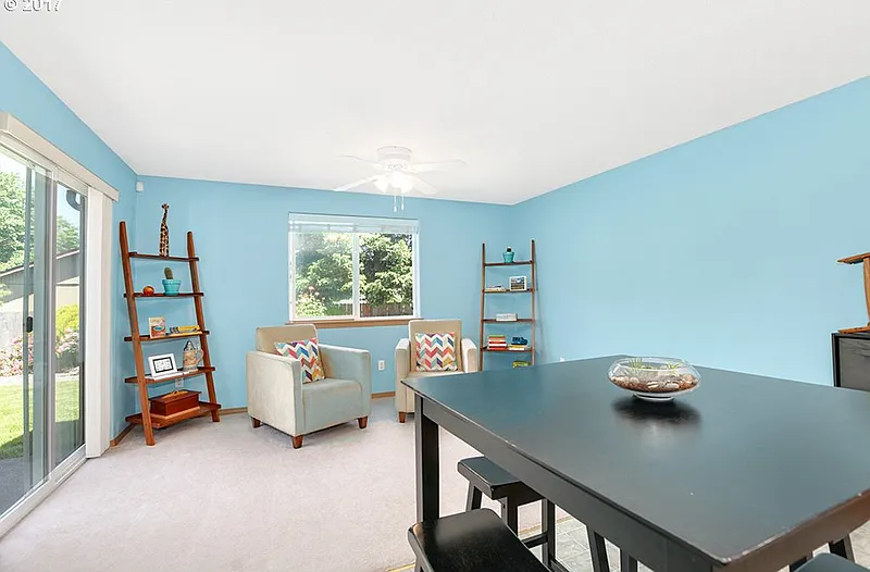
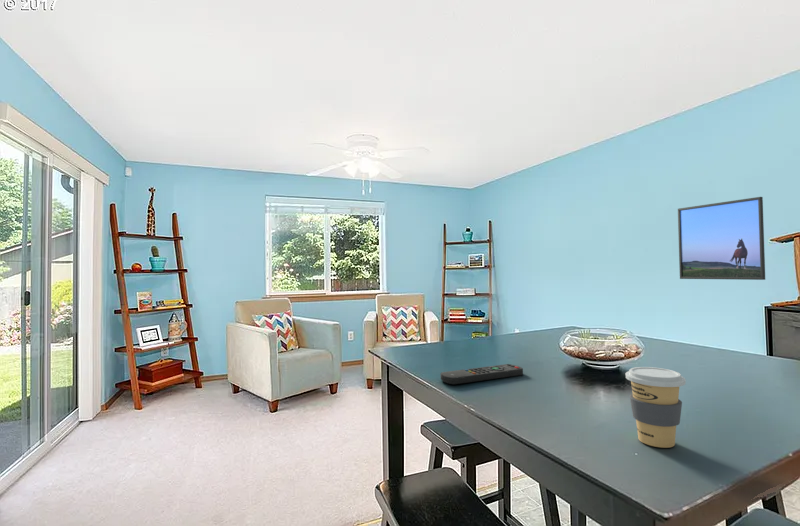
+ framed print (717, 241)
+ remote control (482, 373)
+ coffee cup (655, 406)
